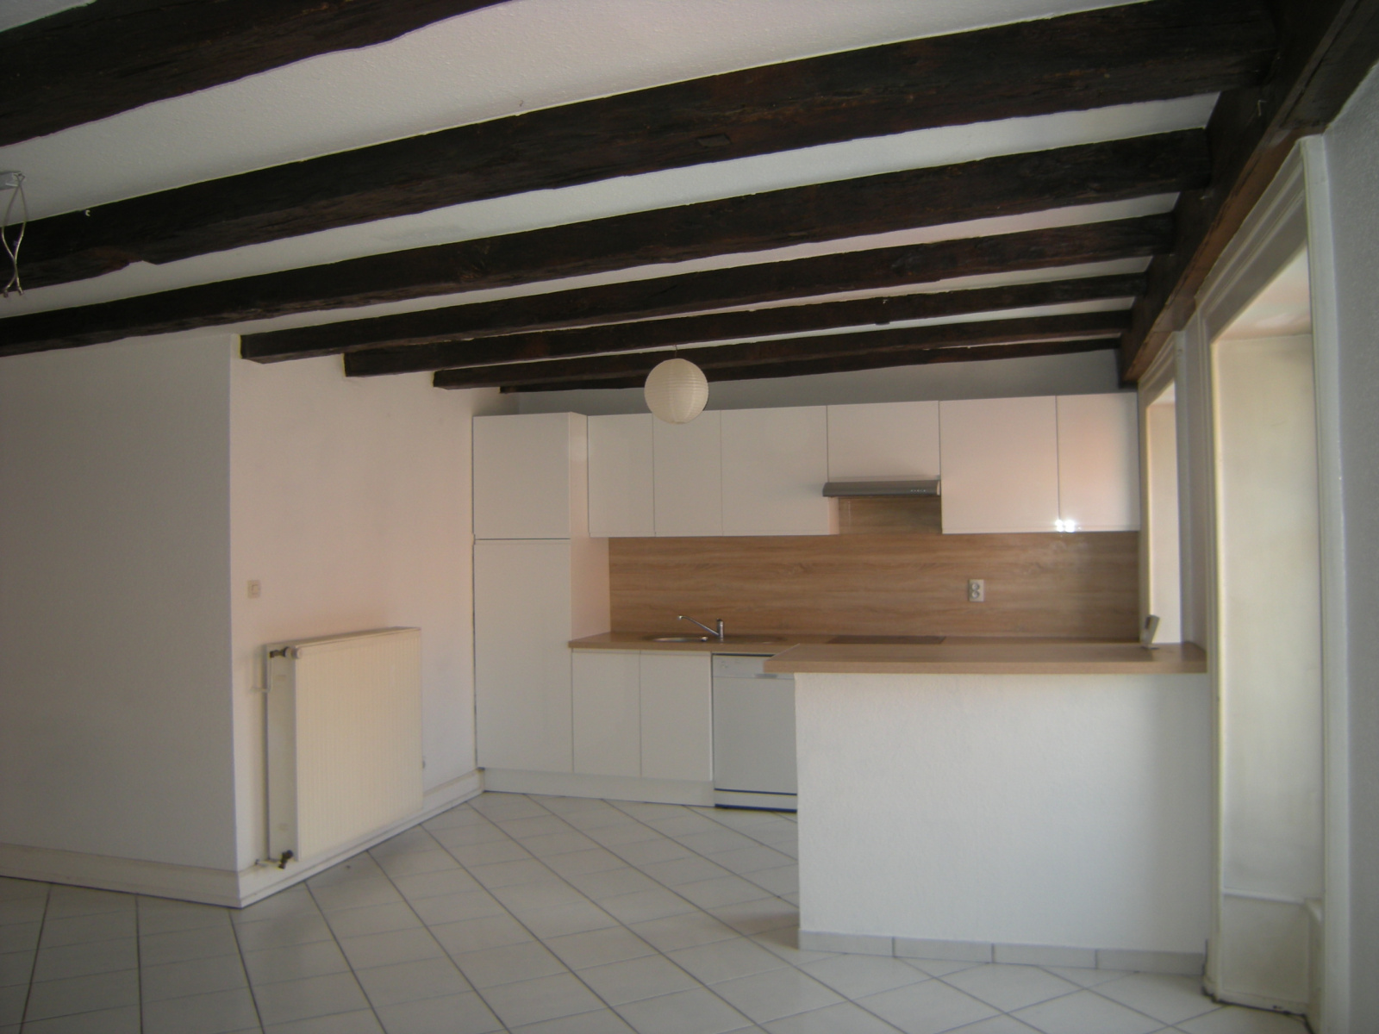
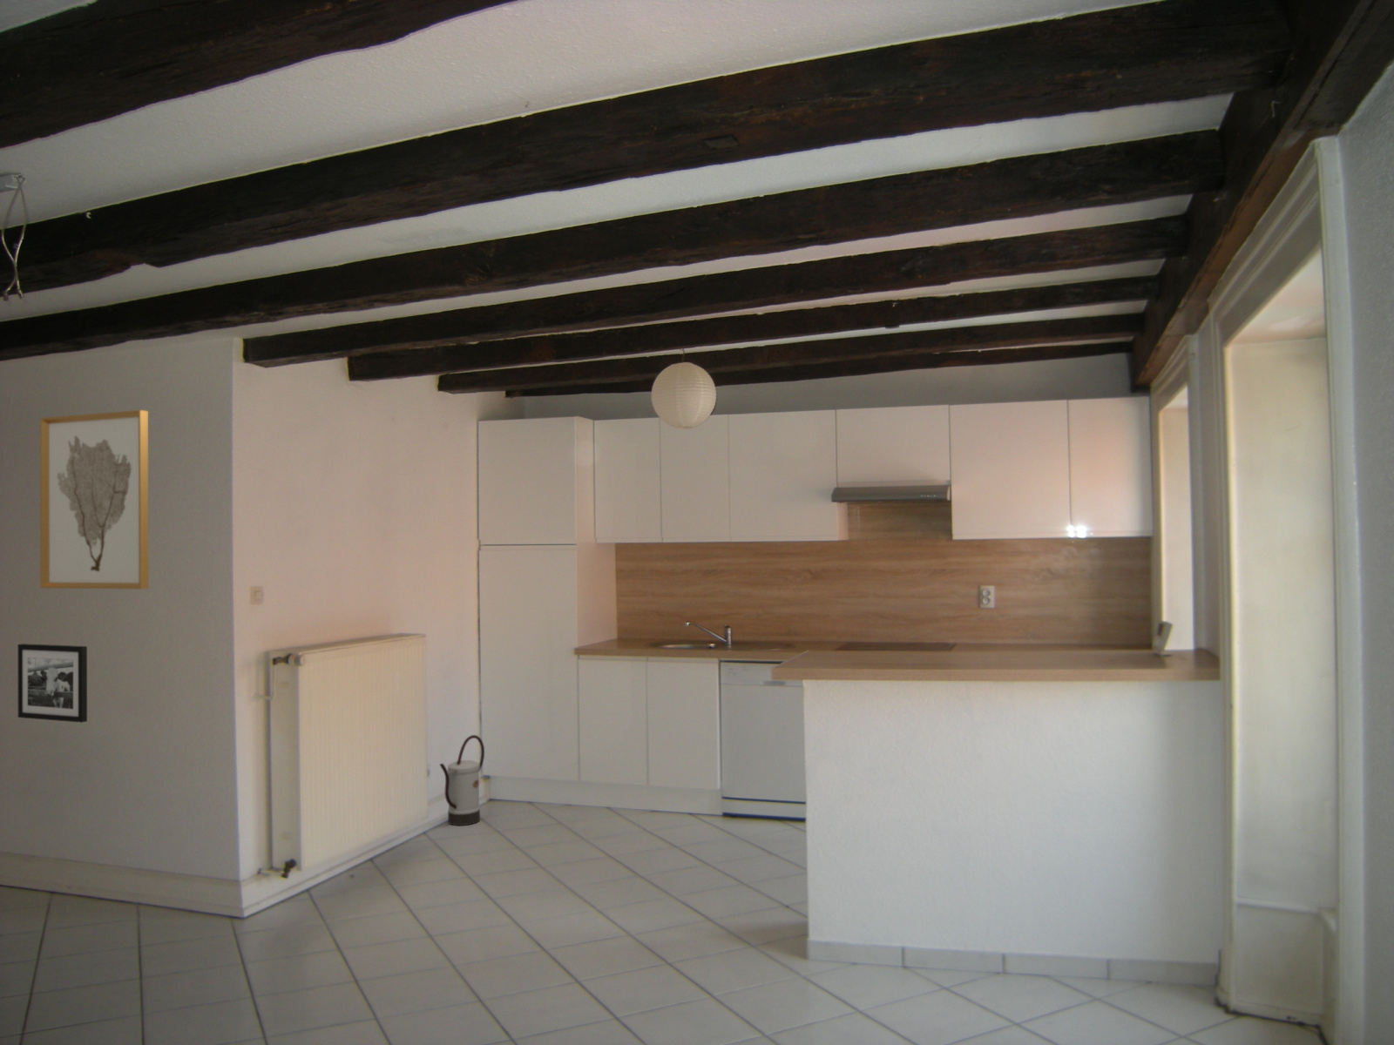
+ wall art (92, 501)
+ watering can (462, 779)
+ picture frame (52, 682)
